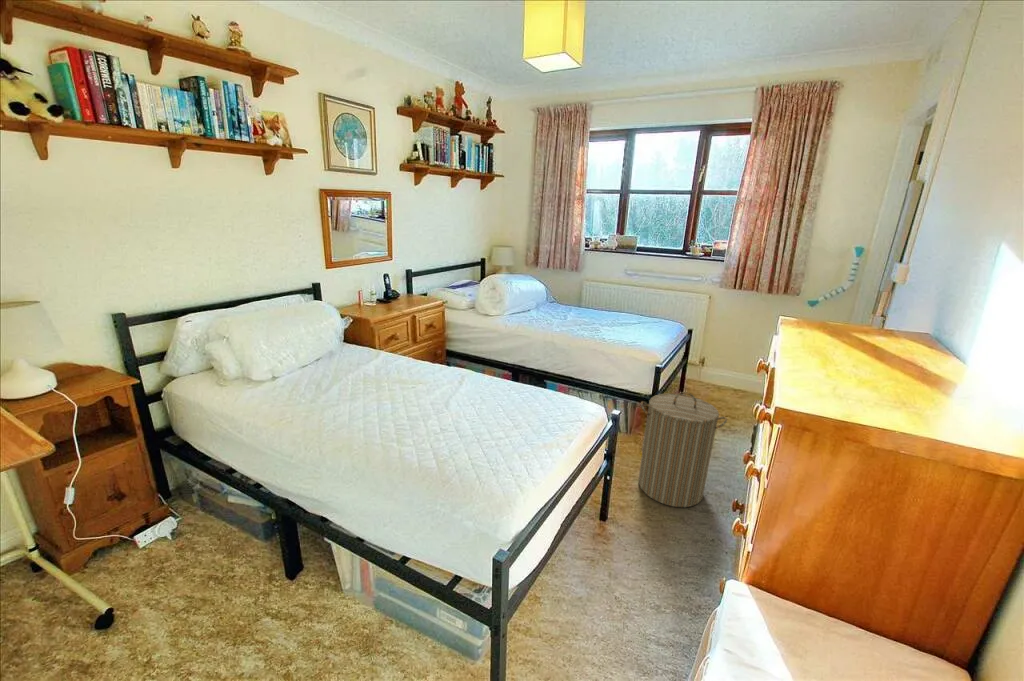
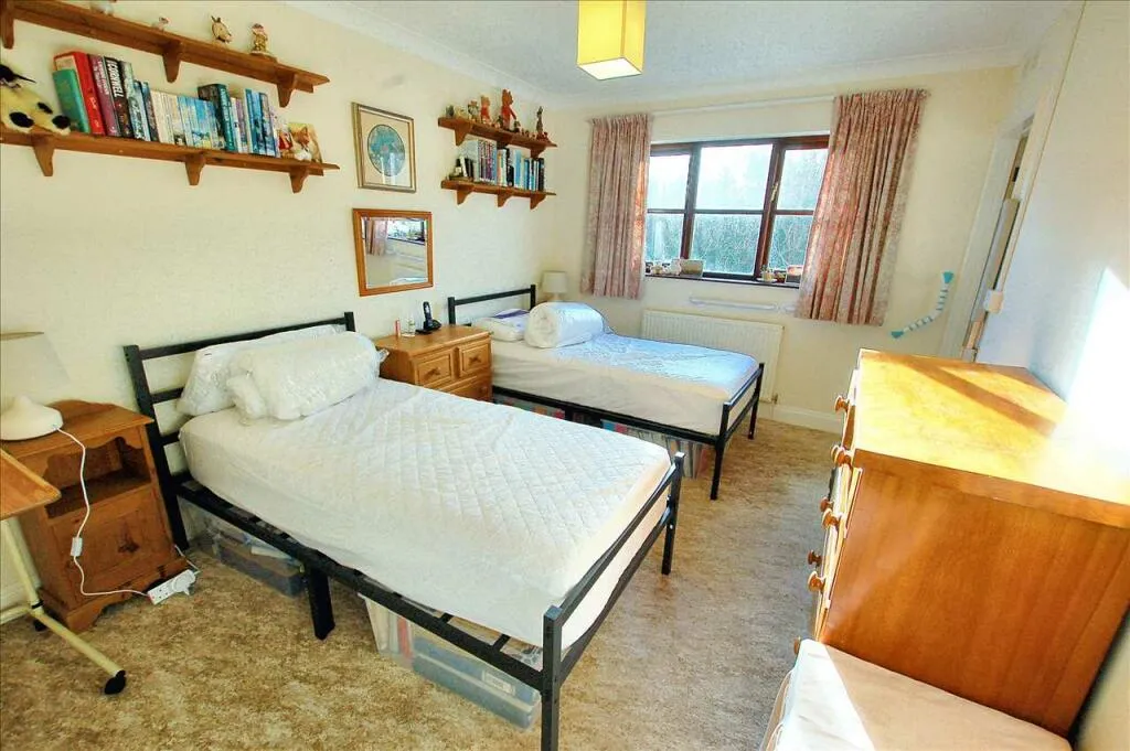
- laundry hamper (677, 441)
